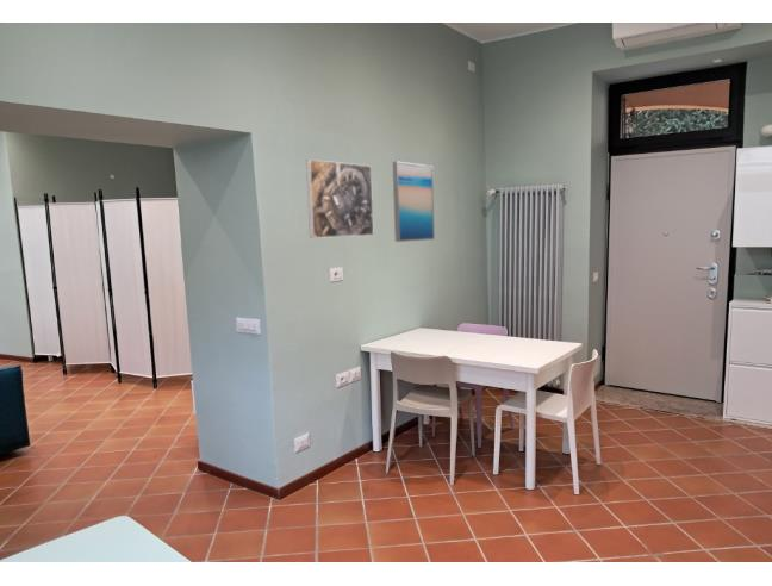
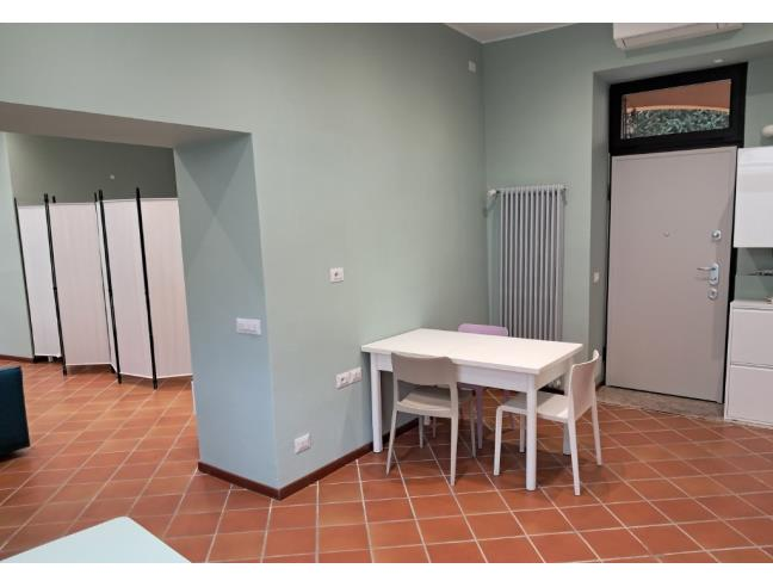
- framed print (342, 200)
- wall art (413, 202)
